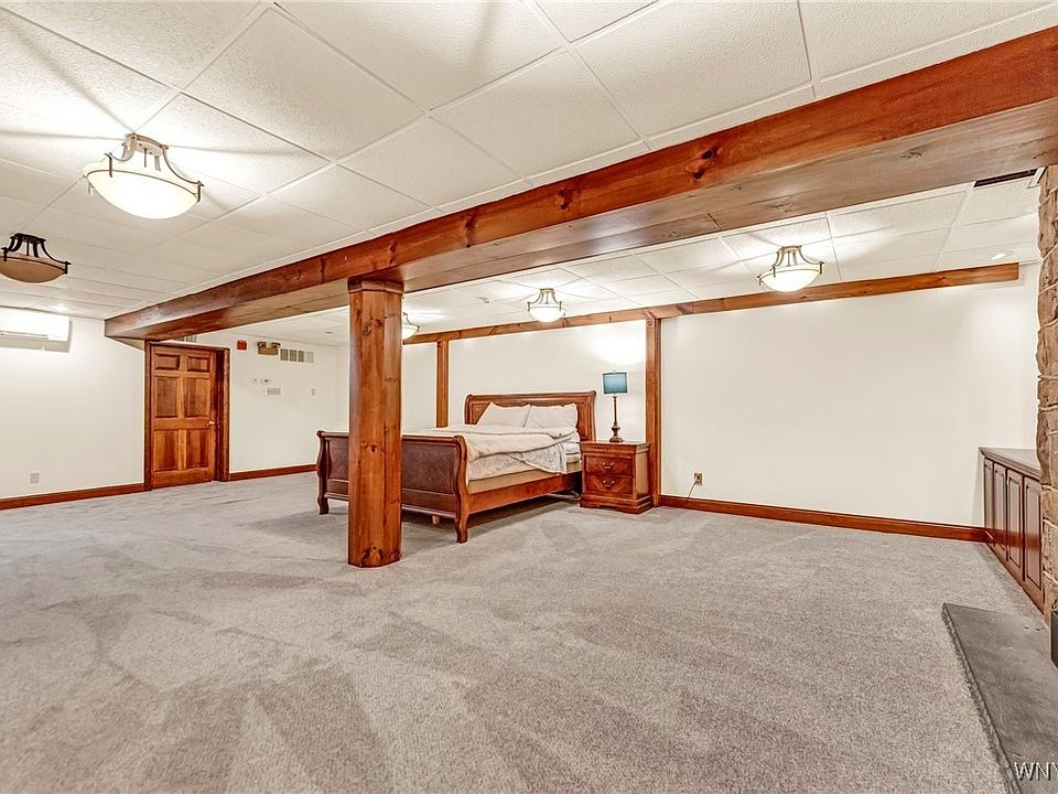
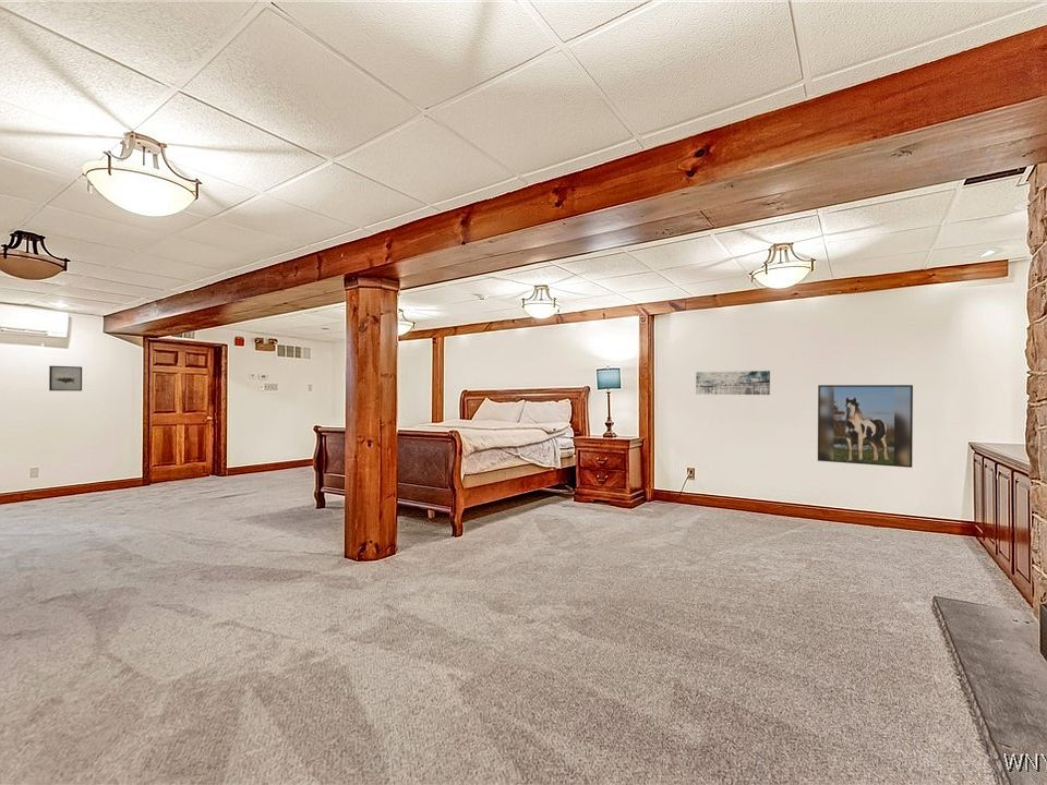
+ wall art (731, 383)
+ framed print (863, 424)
+ wall art (65, 378)
